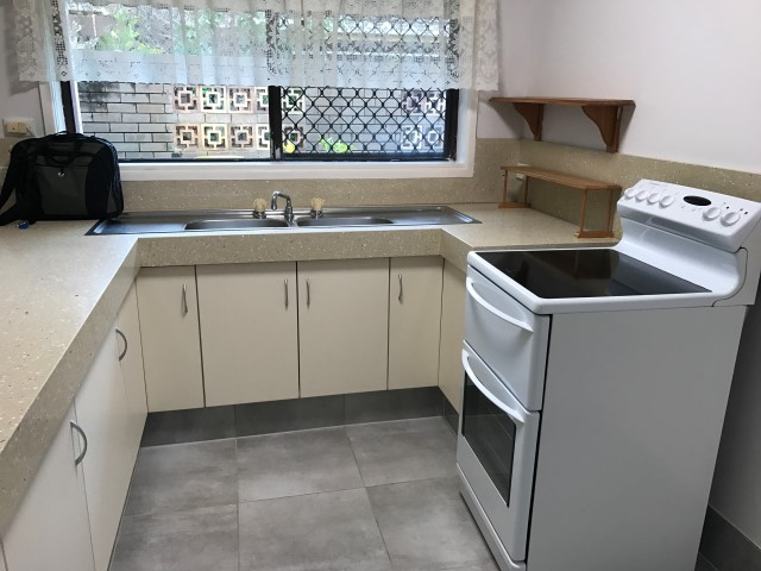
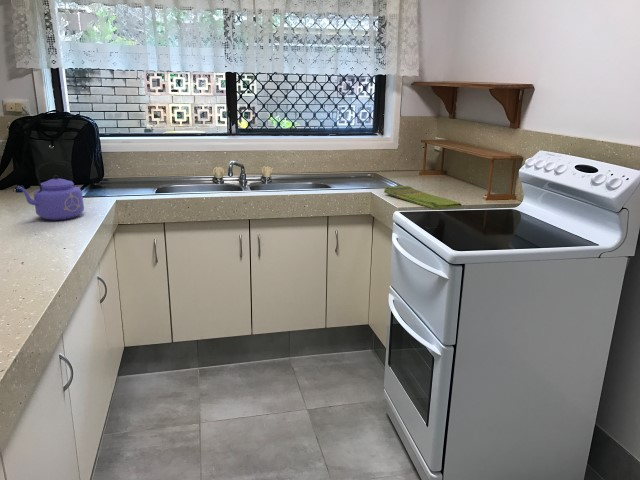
+ dish towel (420, 196)
+ kettle (49, 190)
